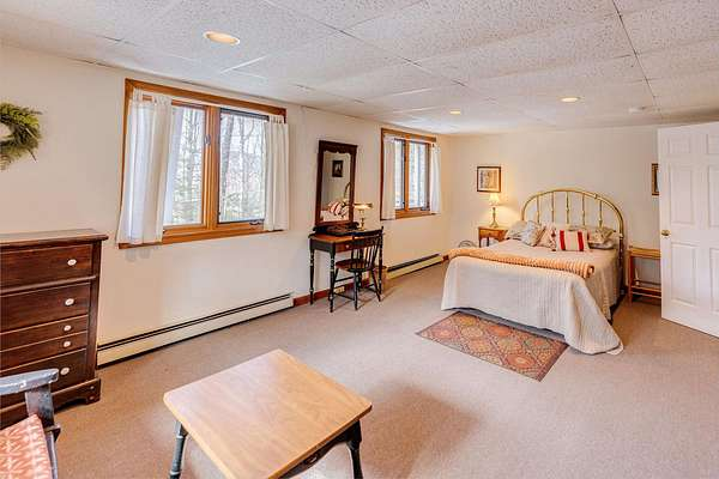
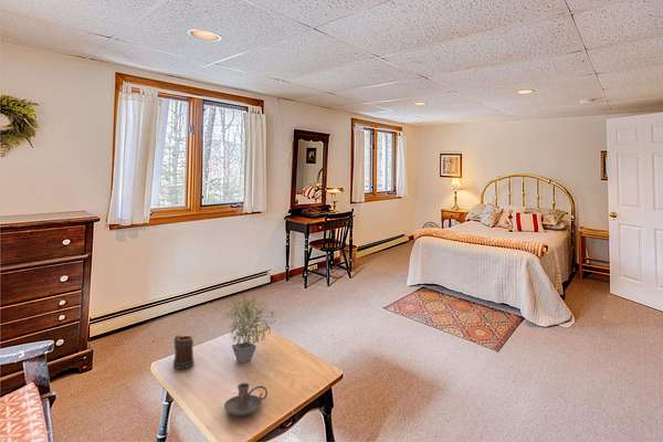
+ potted plant (250, 325)
+ mug (181, 350)
+ candle holder (246, 396)
